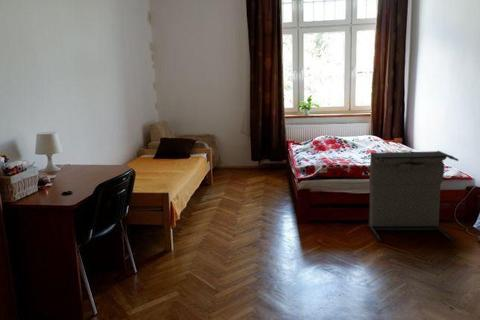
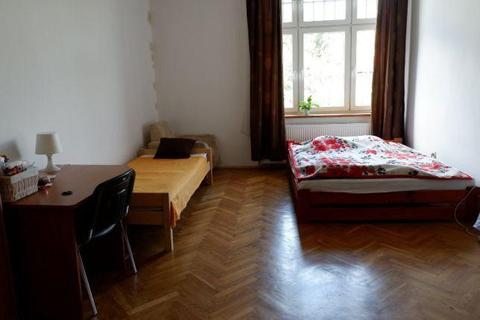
- laundry hamper (410, 194)
